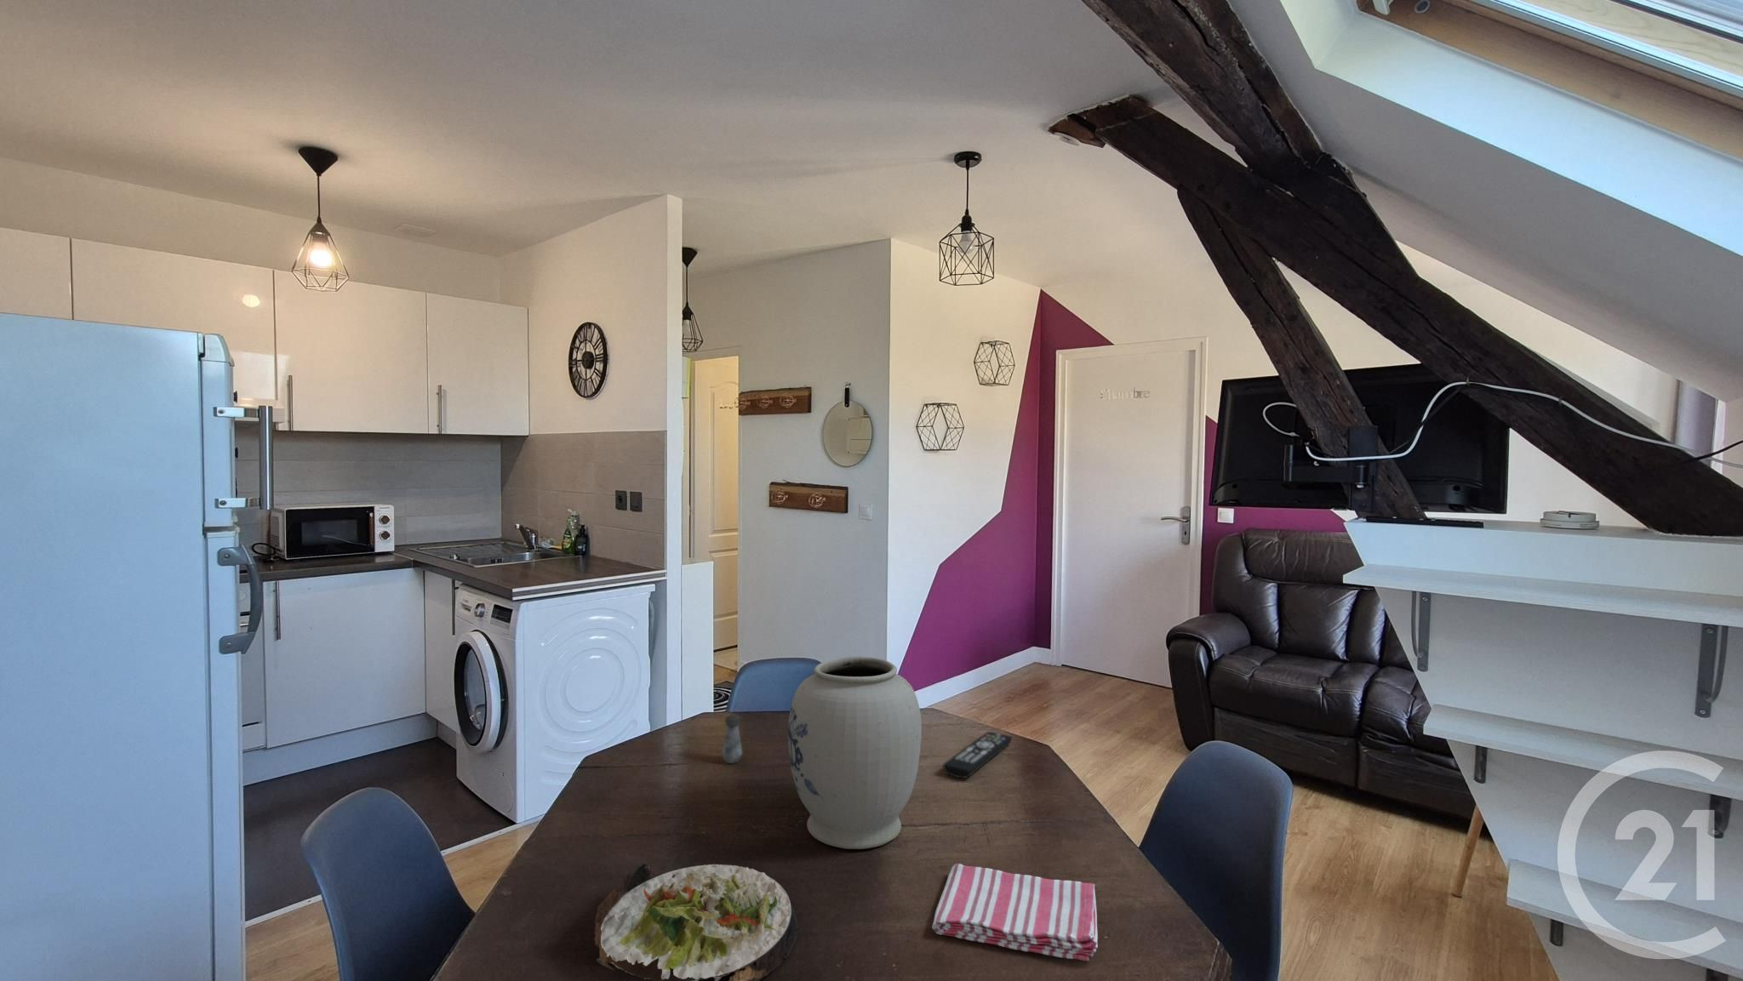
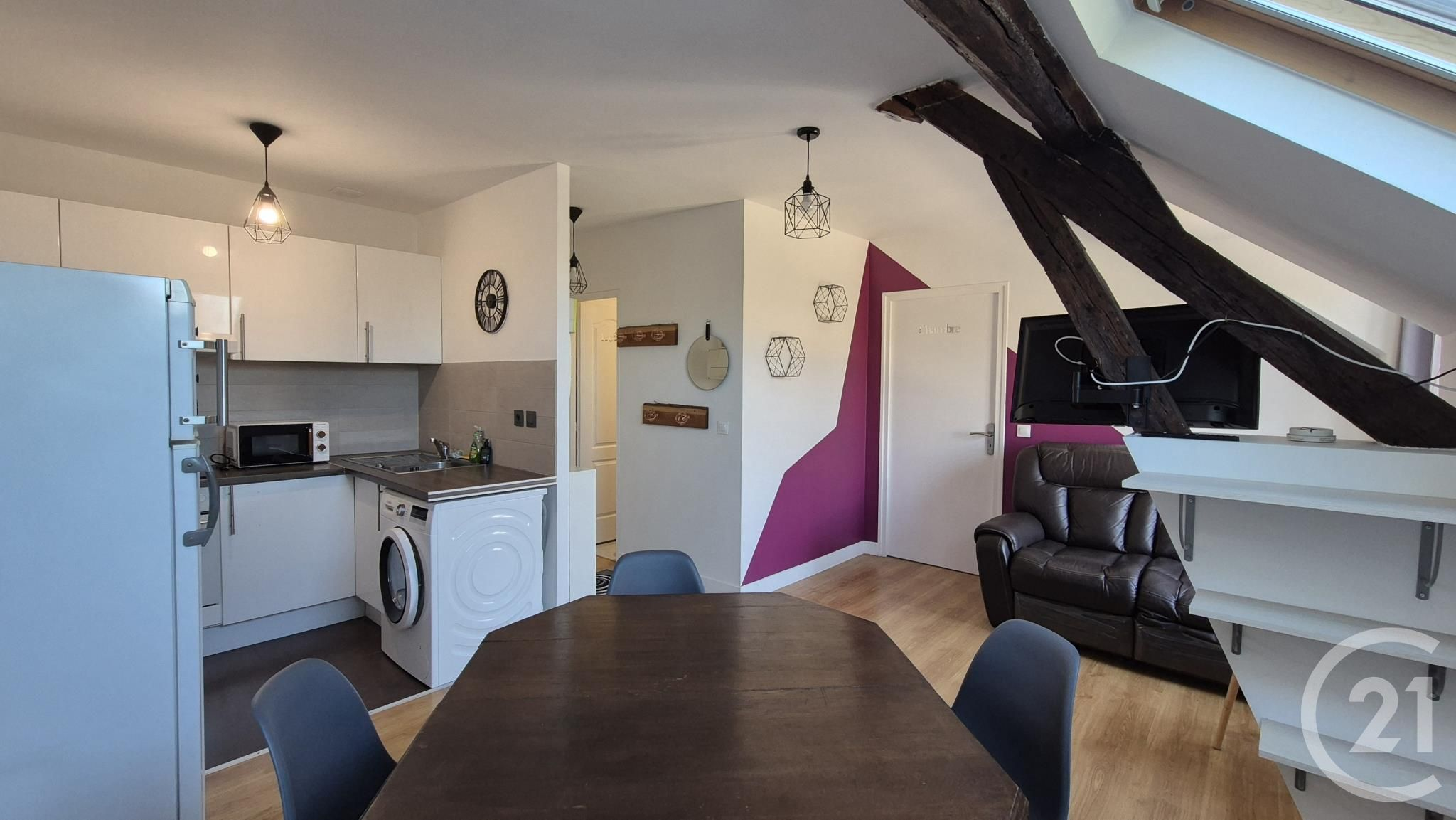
- remote control (979, 752)
- vase (855, 747)
- dish towel (1016, 903)
- salt shaker (731, 738)
- salad plate (703, 912)
